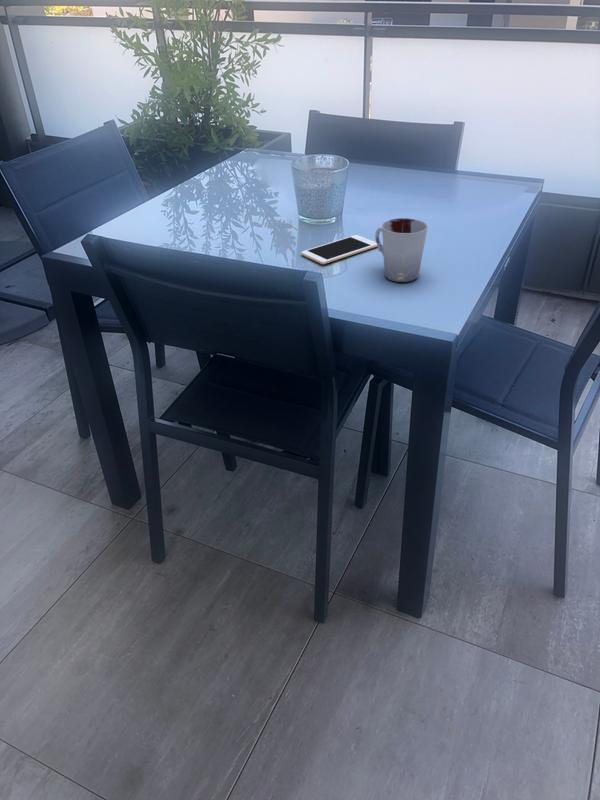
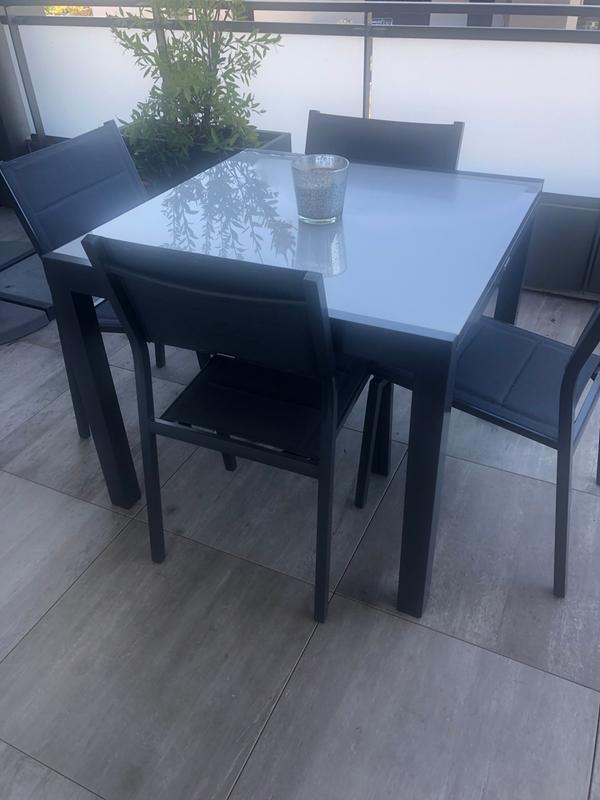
- cell phone (340, 248)
- cup (396, 248)
